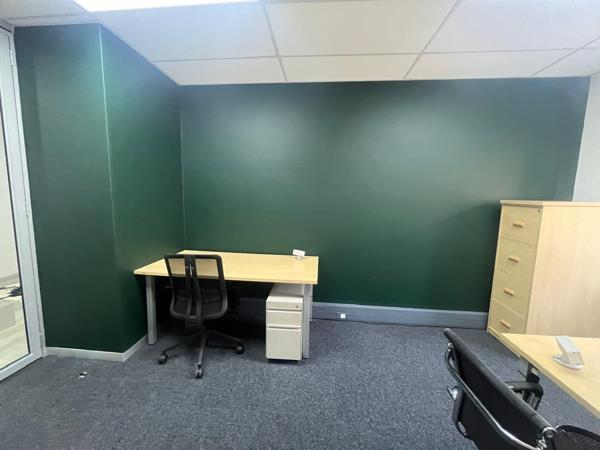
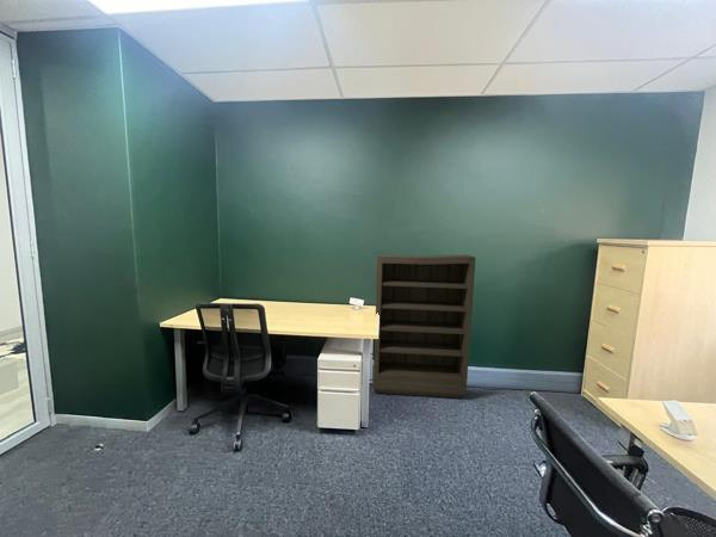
+ bookshelf (420, 323)
